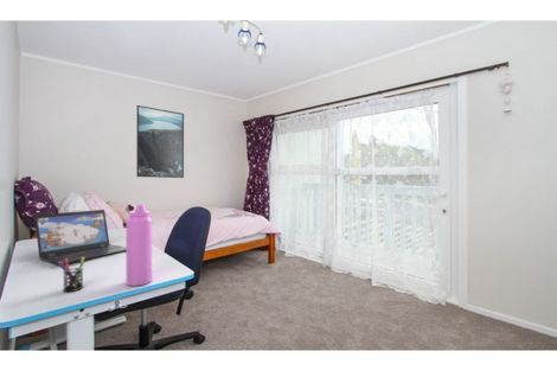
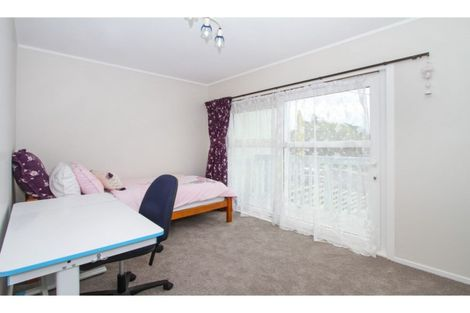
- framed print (161, 143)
- pen holder (73, 273)
- water bottle (139, 243)
- laptop (85, 232)
